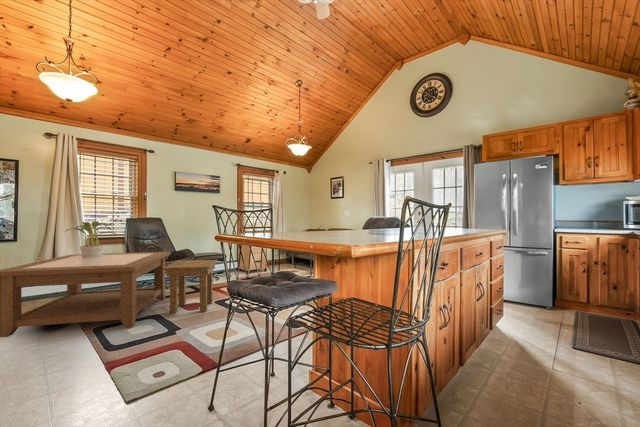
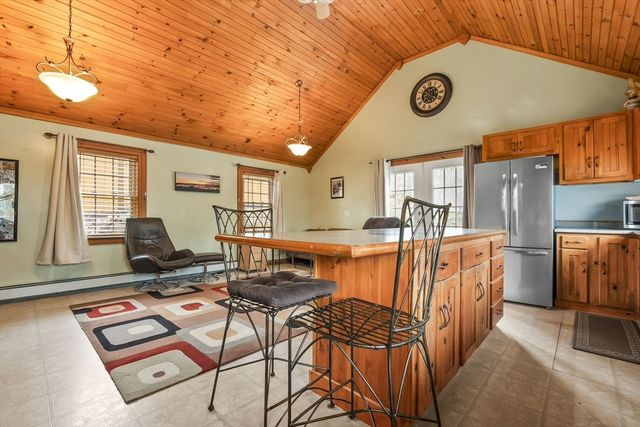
- potted plant (91, 238)
- coffee table (98, 282)
- side table (185, 285)
